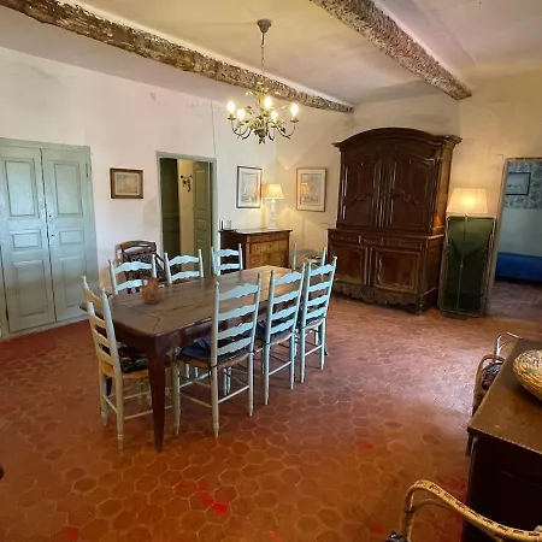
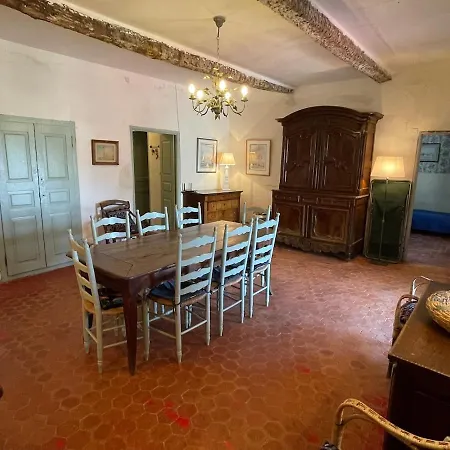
- pitcher (152, 289)
